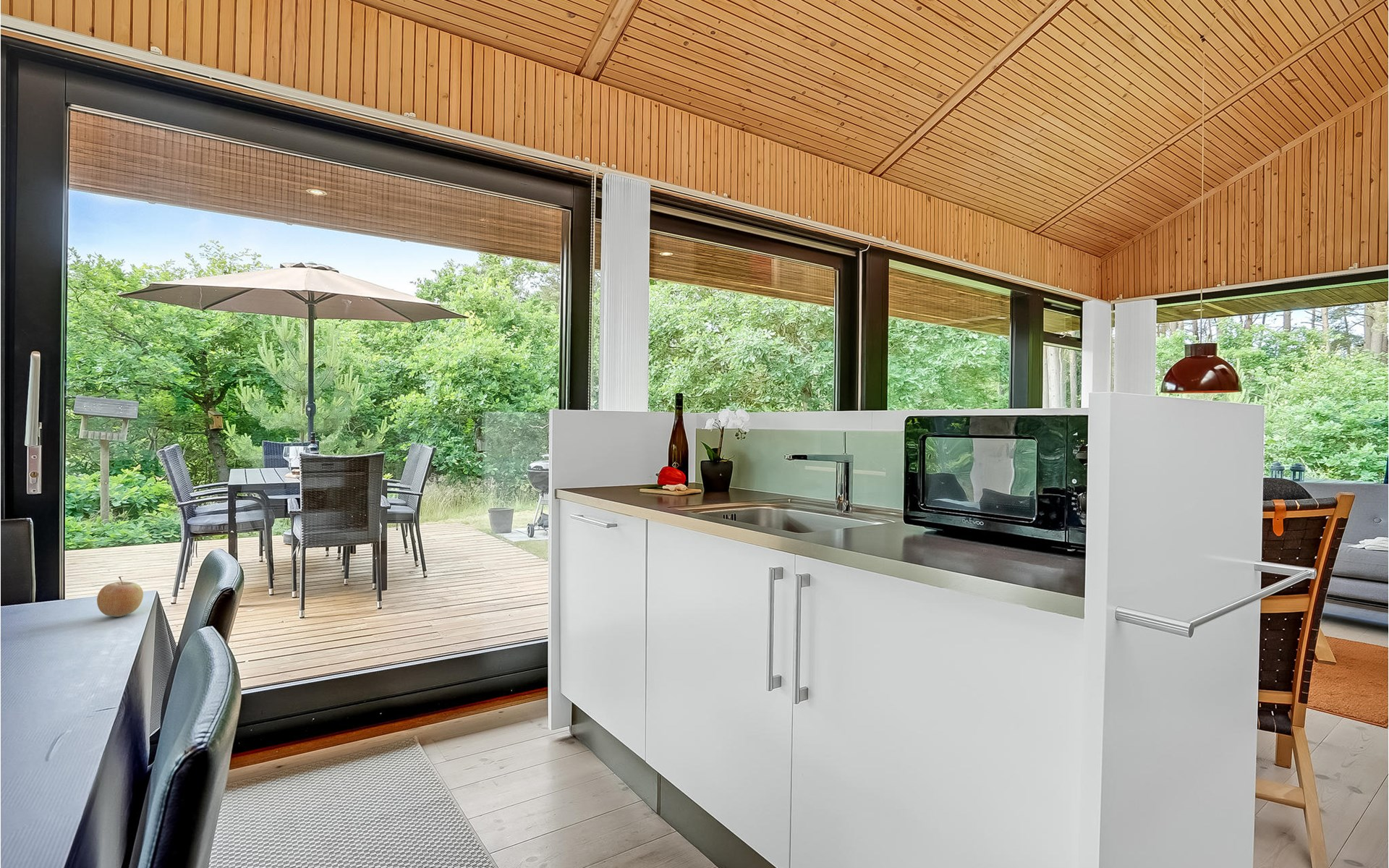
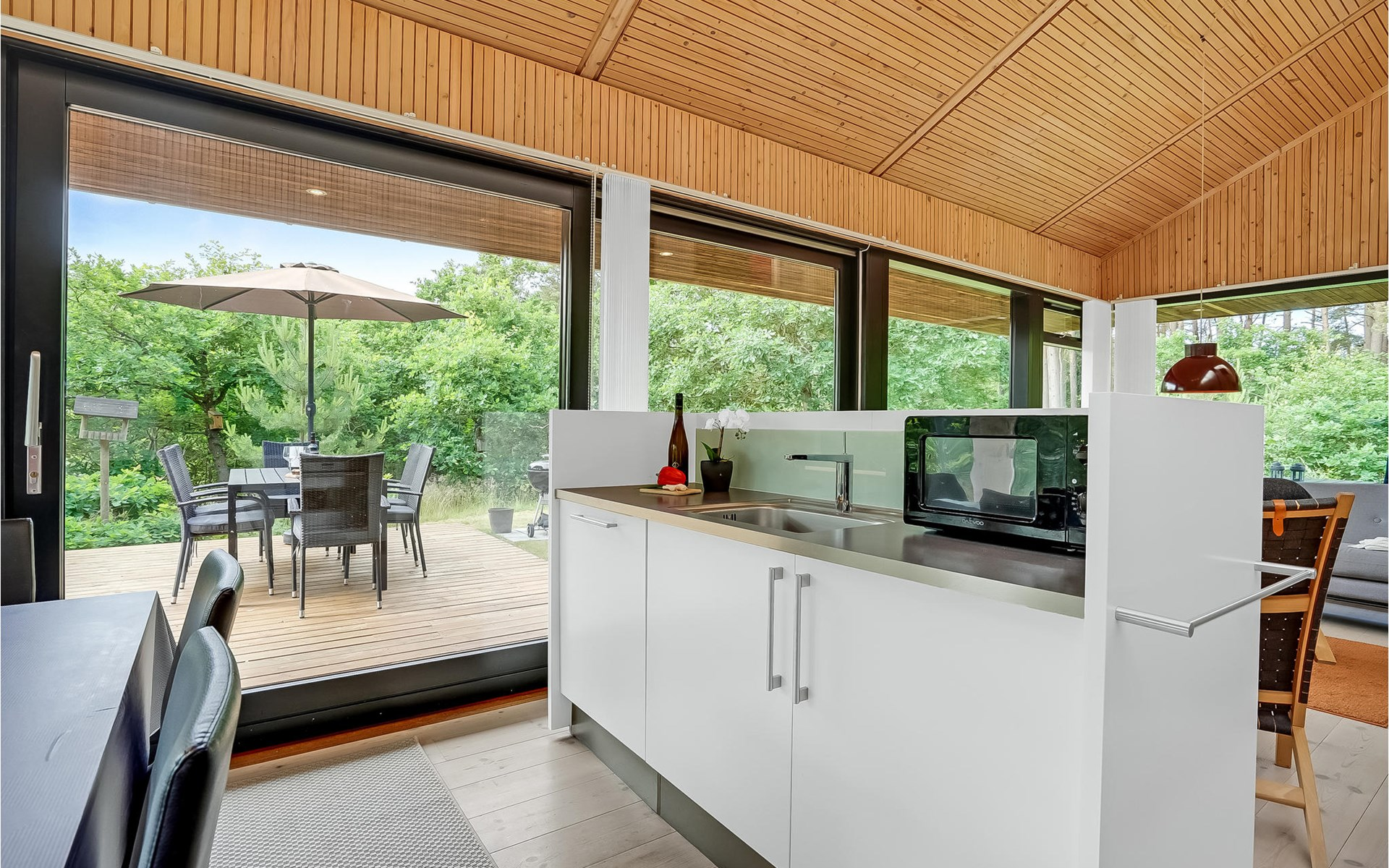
- fruit (120, 595)
